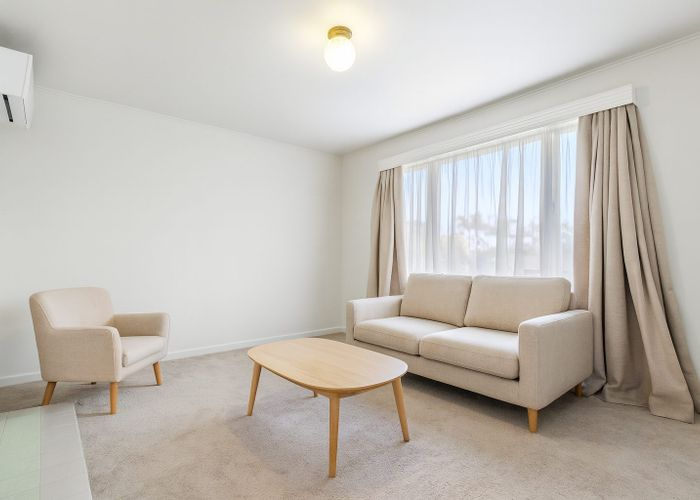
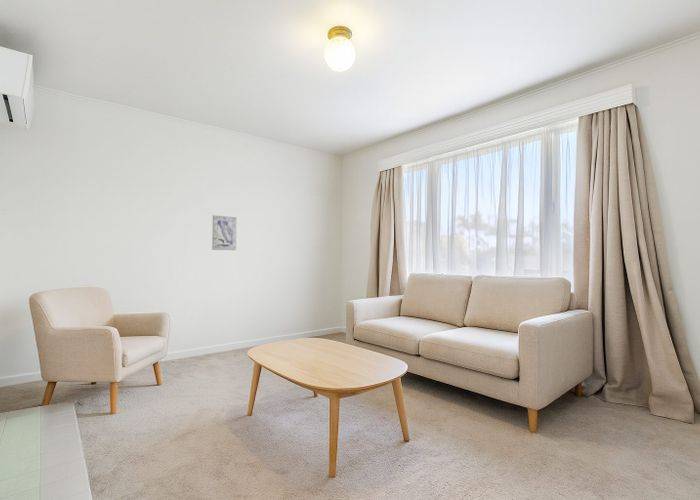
+ wall art (224, 233)
